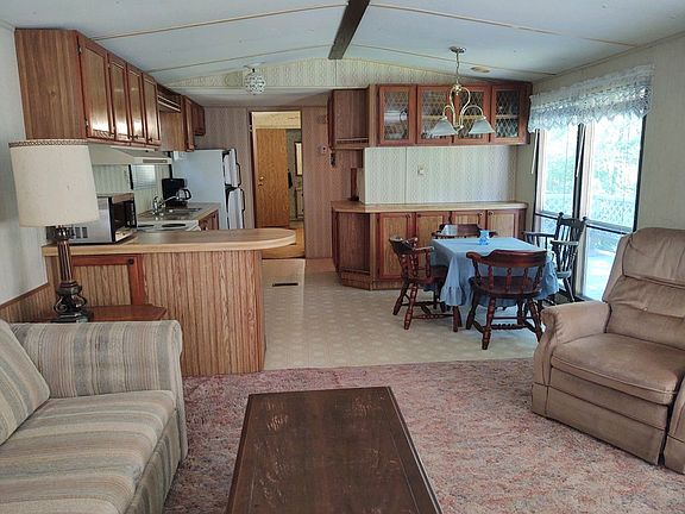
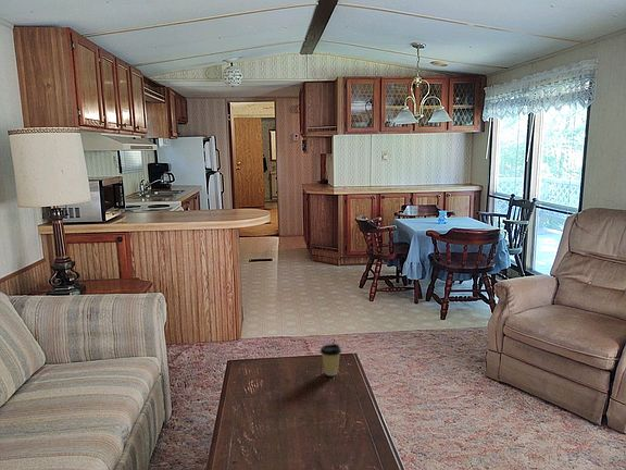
+ coffee cup (330, 359)
